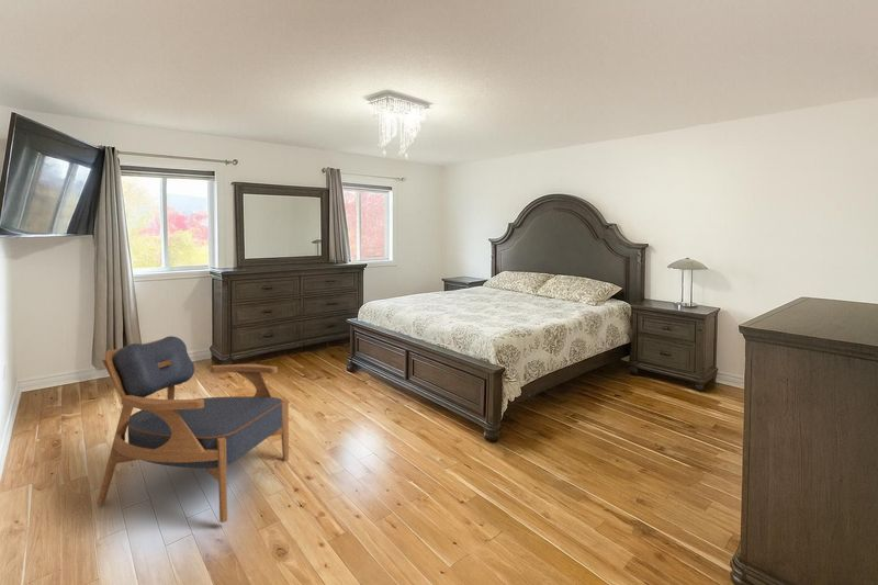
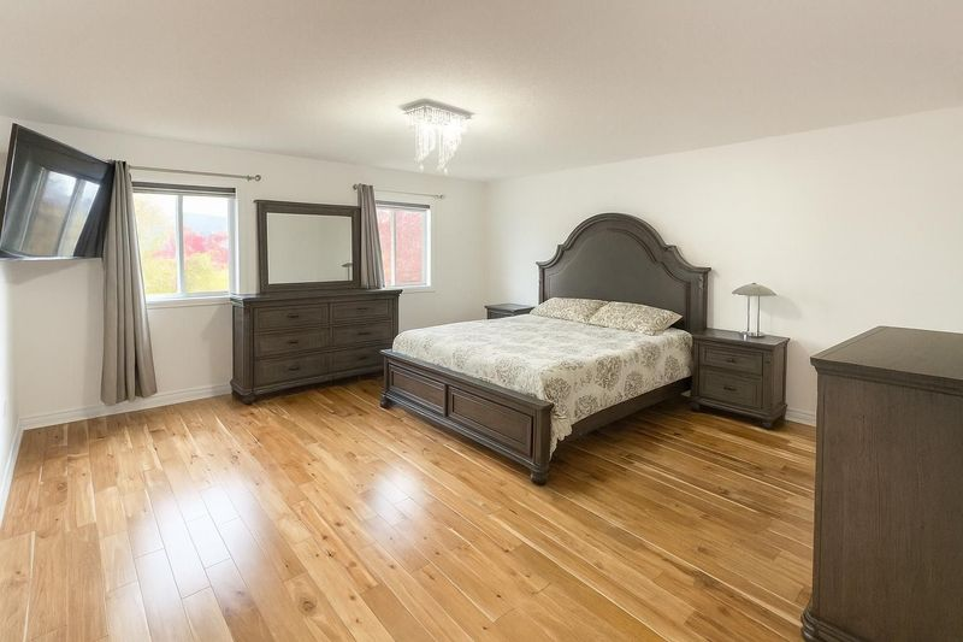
- armchair (195, 412)
